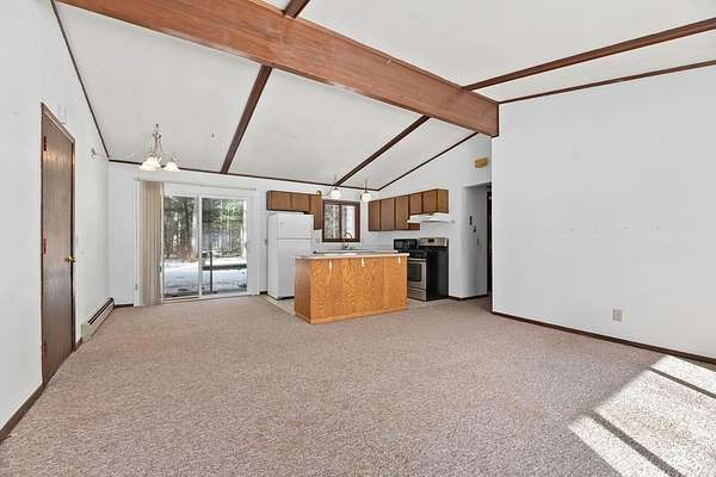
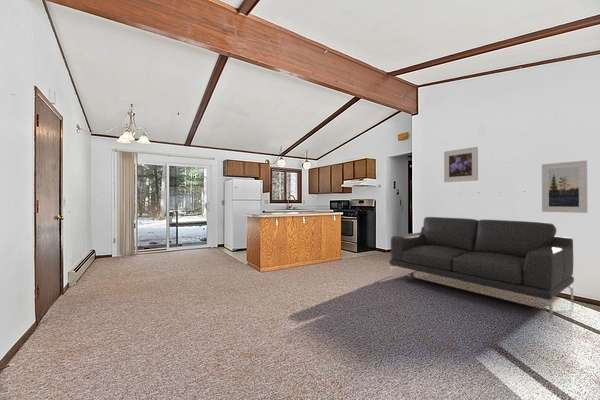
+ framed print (460, 165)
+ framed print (563, 187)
+ sofa (469, 253)
